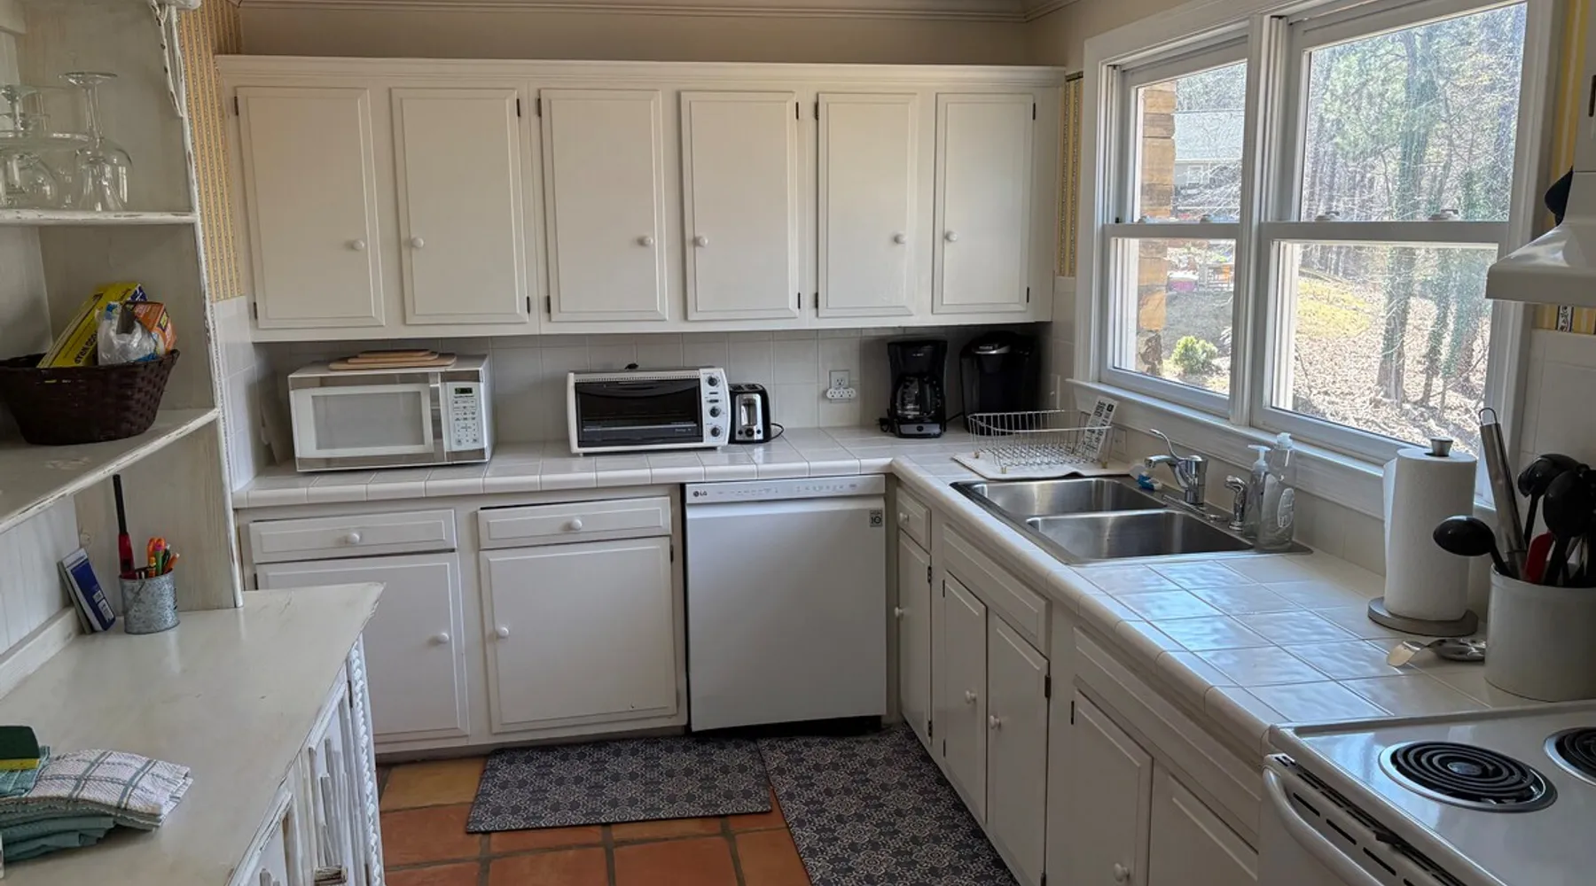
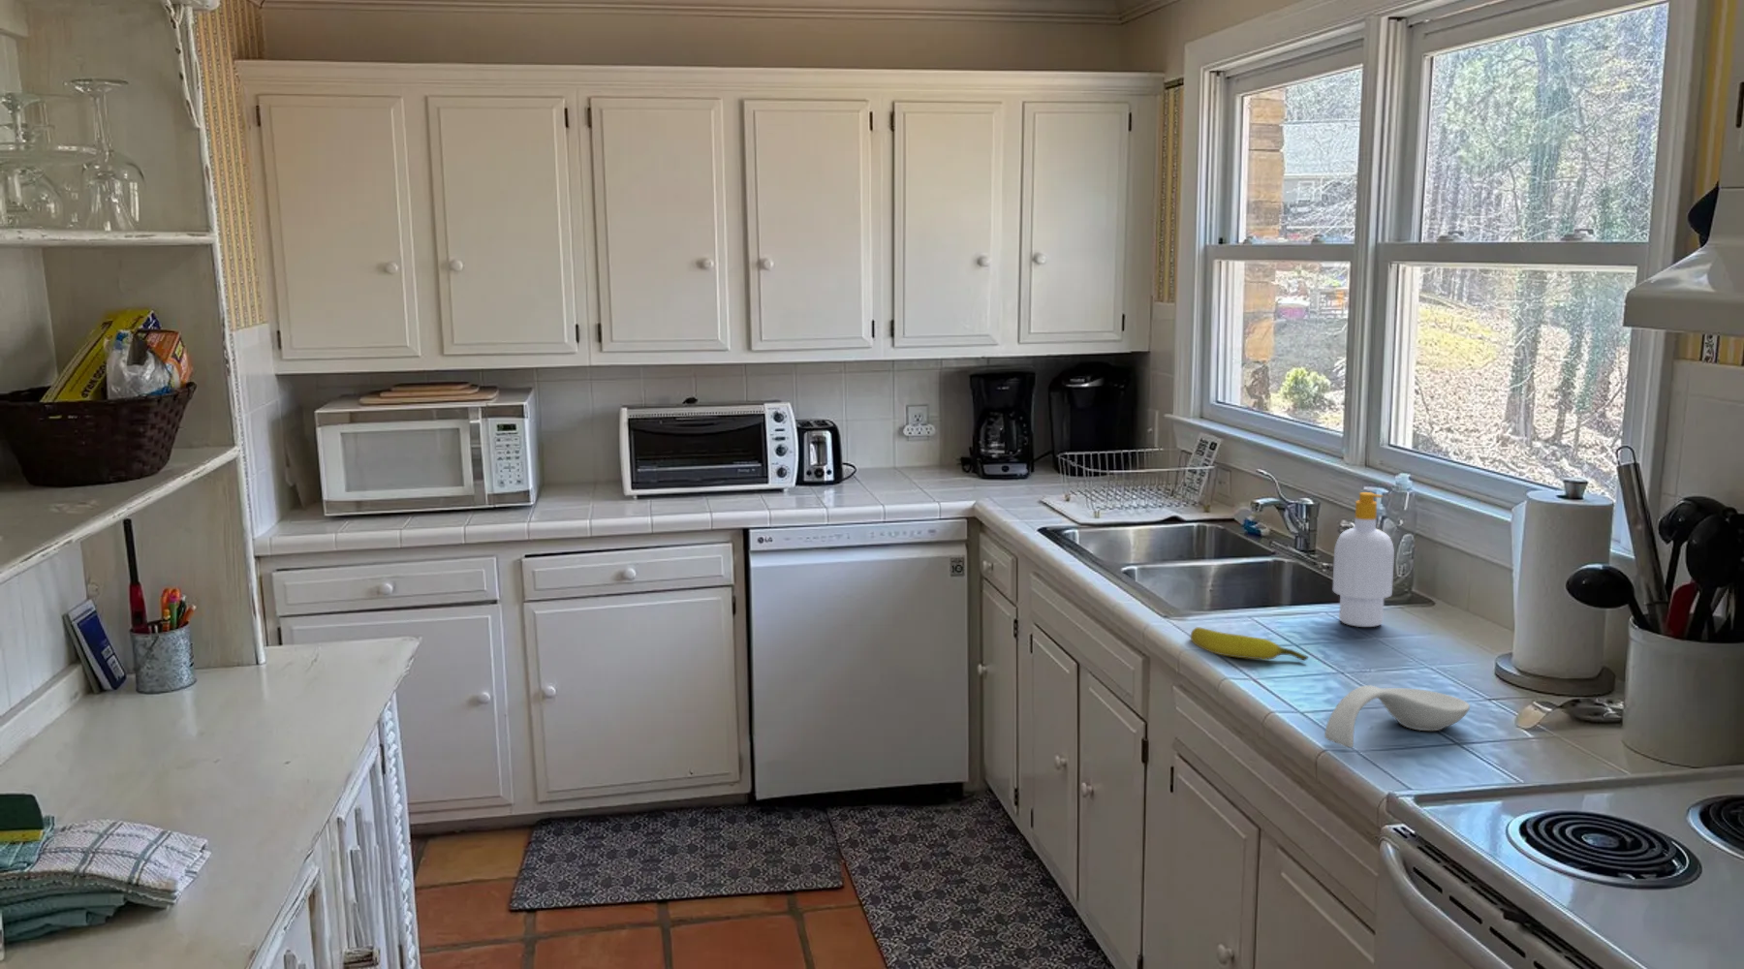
+ soap bottle (1363, 558)
+ banana (1241, 642)
+ spoon rest (1396, 708)
